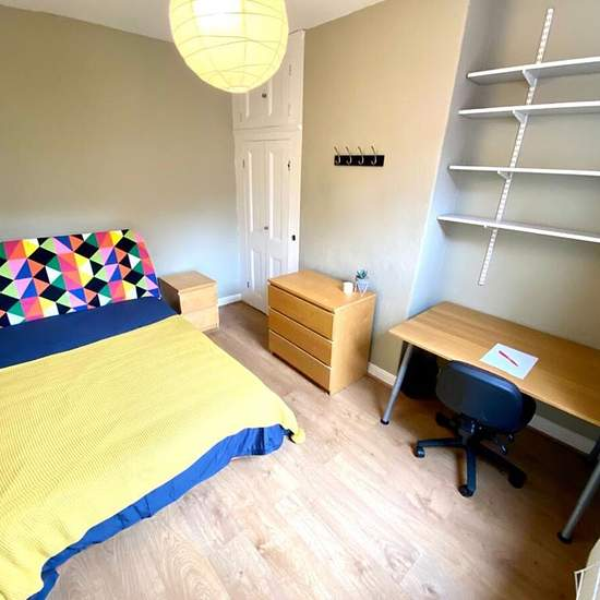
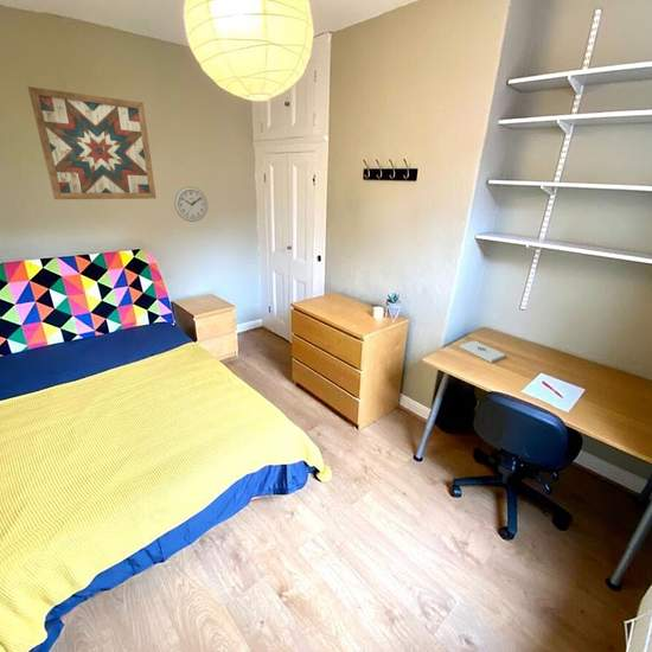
+ wall clock (191, 204)
+ wall art (100, 149)
+ notepad (481, 350)
